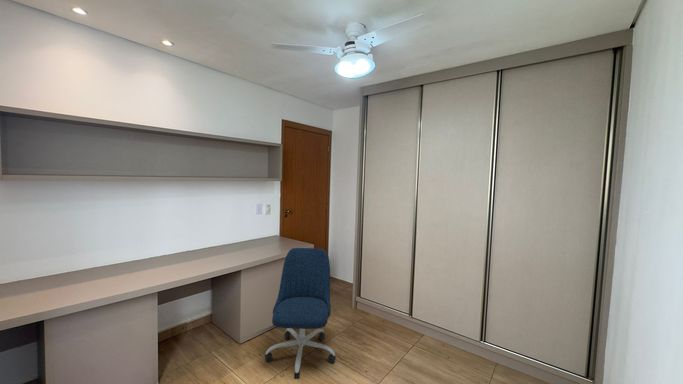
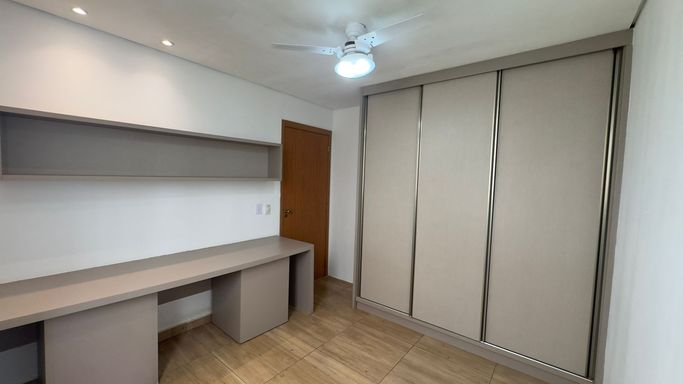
- office chair (303, 305)
